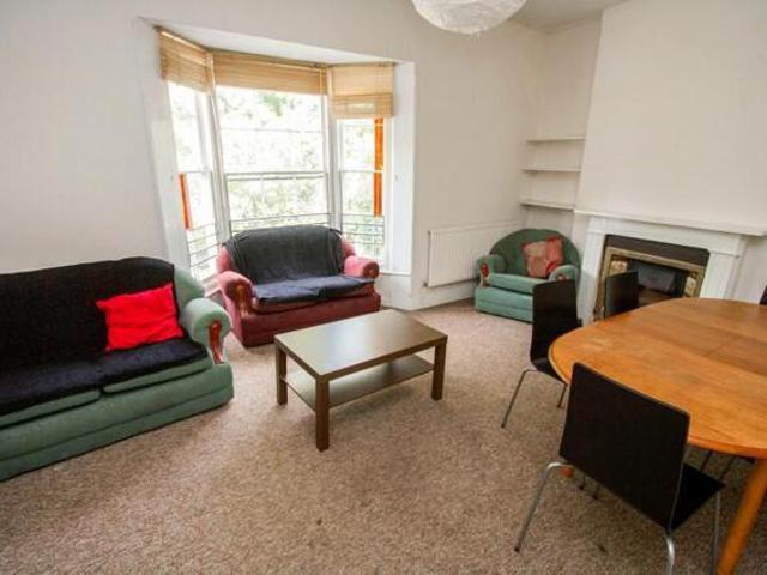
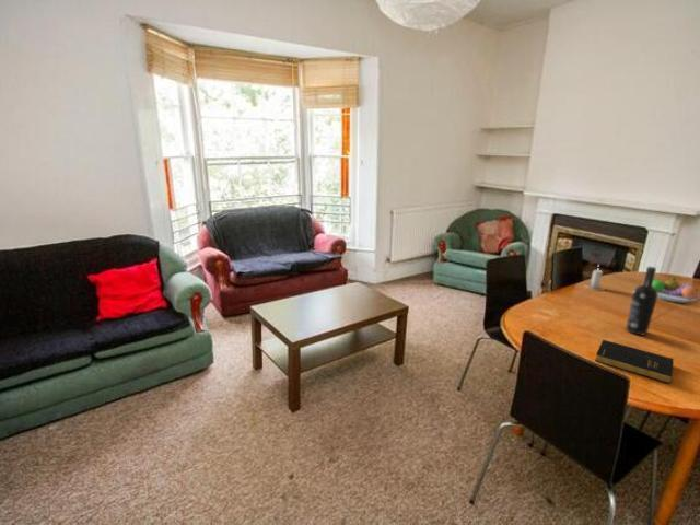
+ candle (596, 276)
+ wine bottle (643, 300)
+ book (631, 359)
+ fruit bowl (670, 288)
